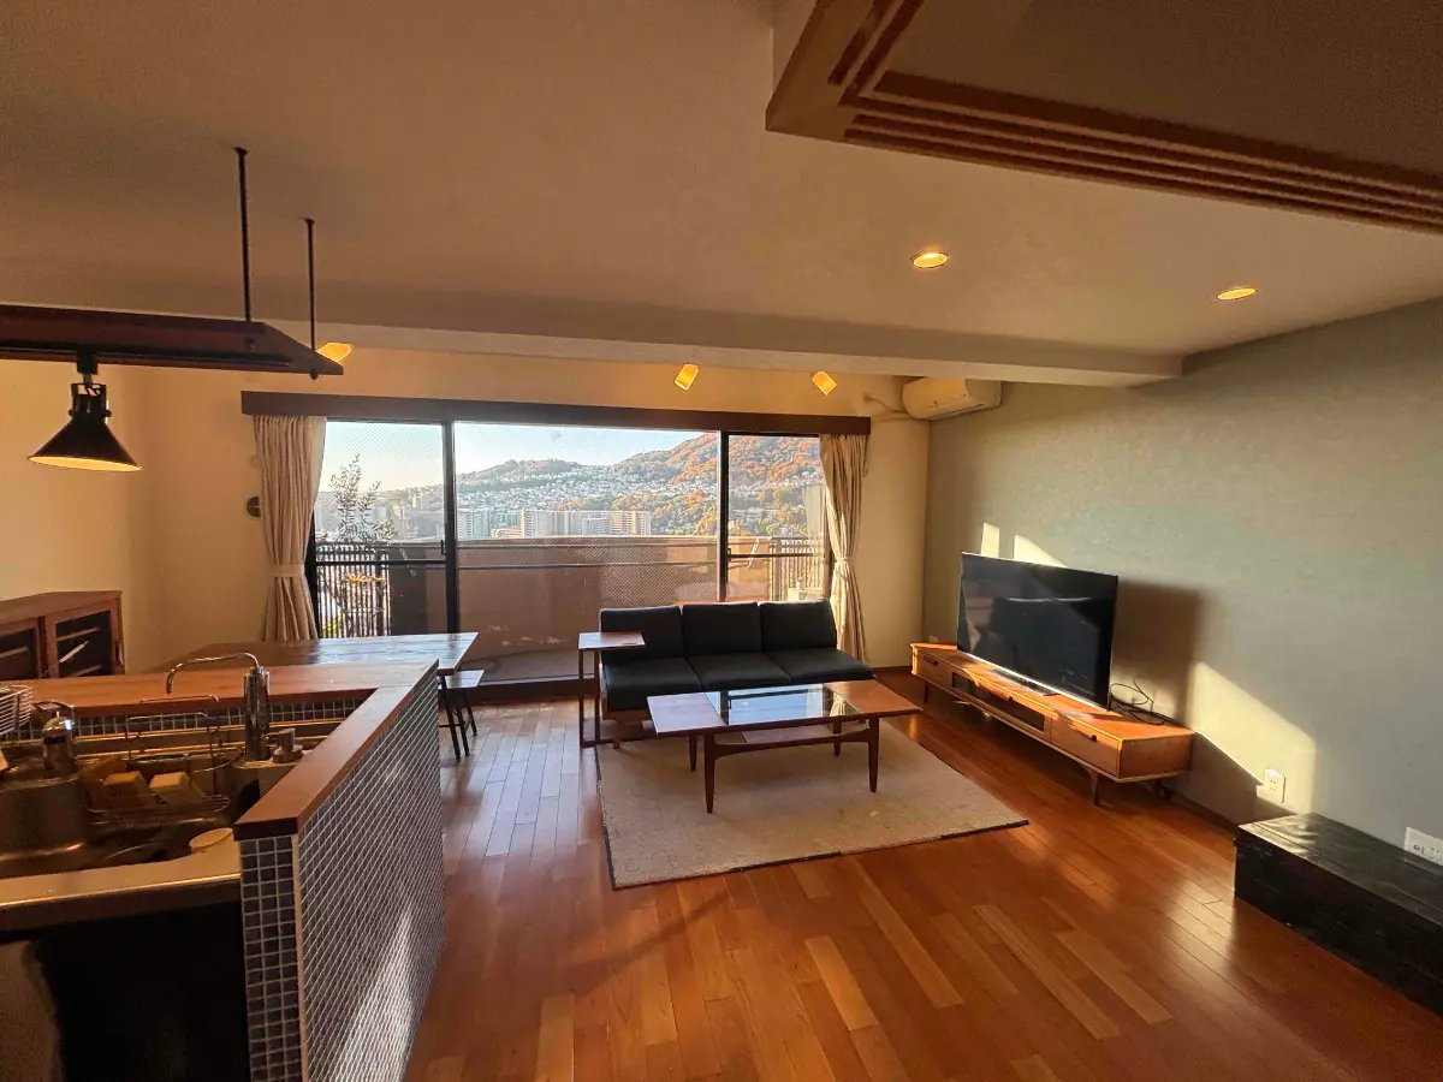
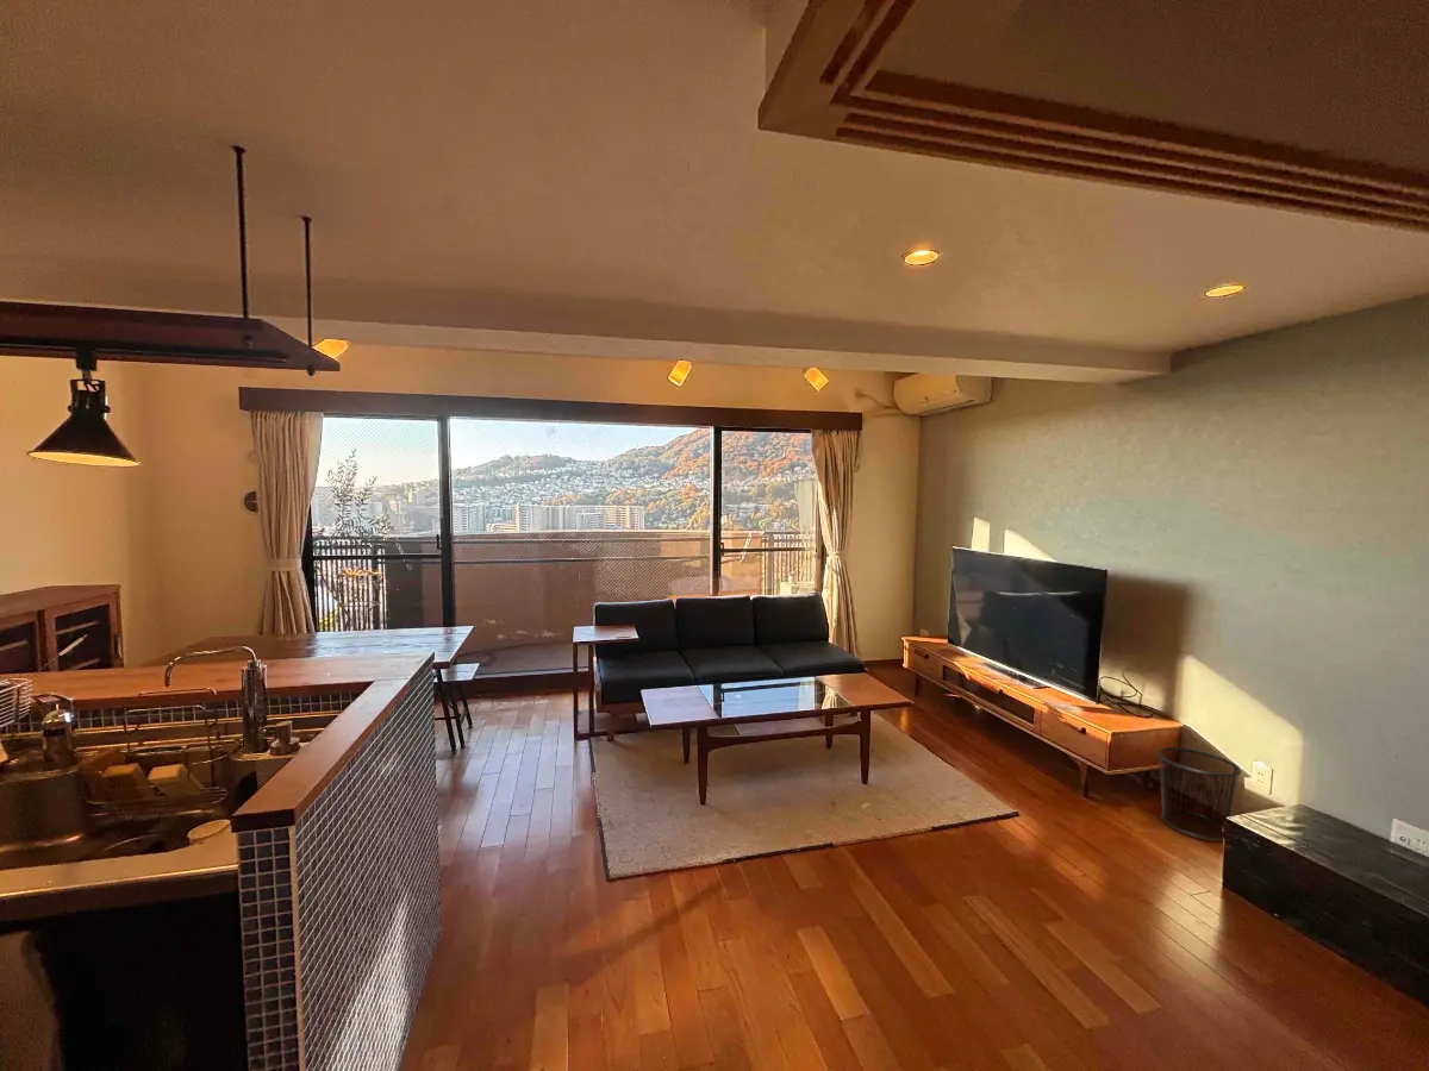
+ waste bin (1196, 793)
